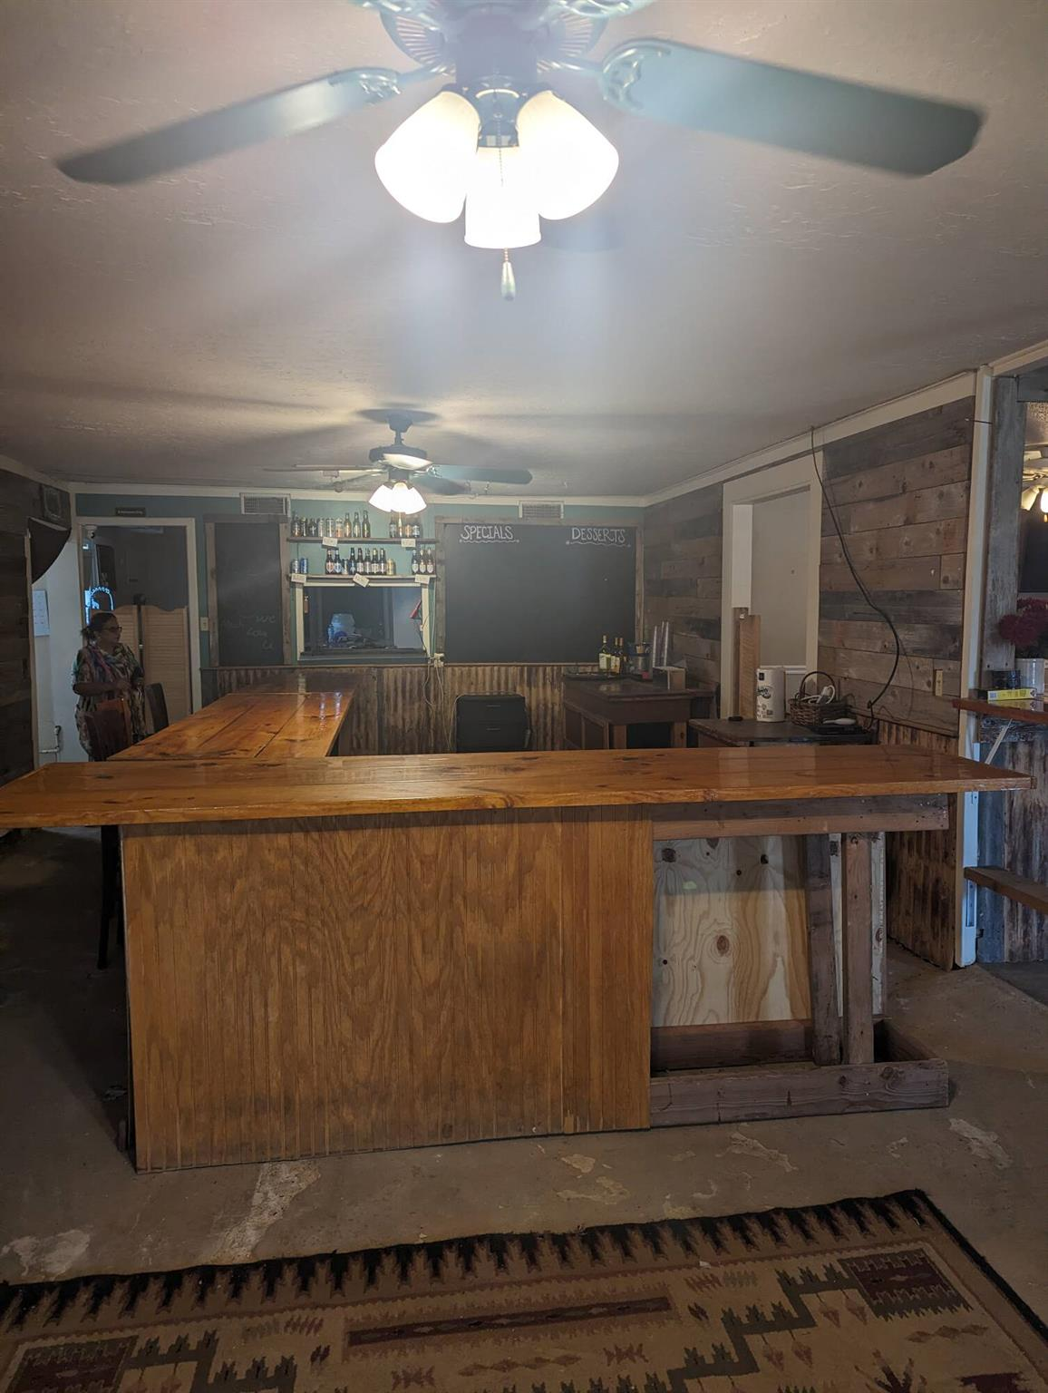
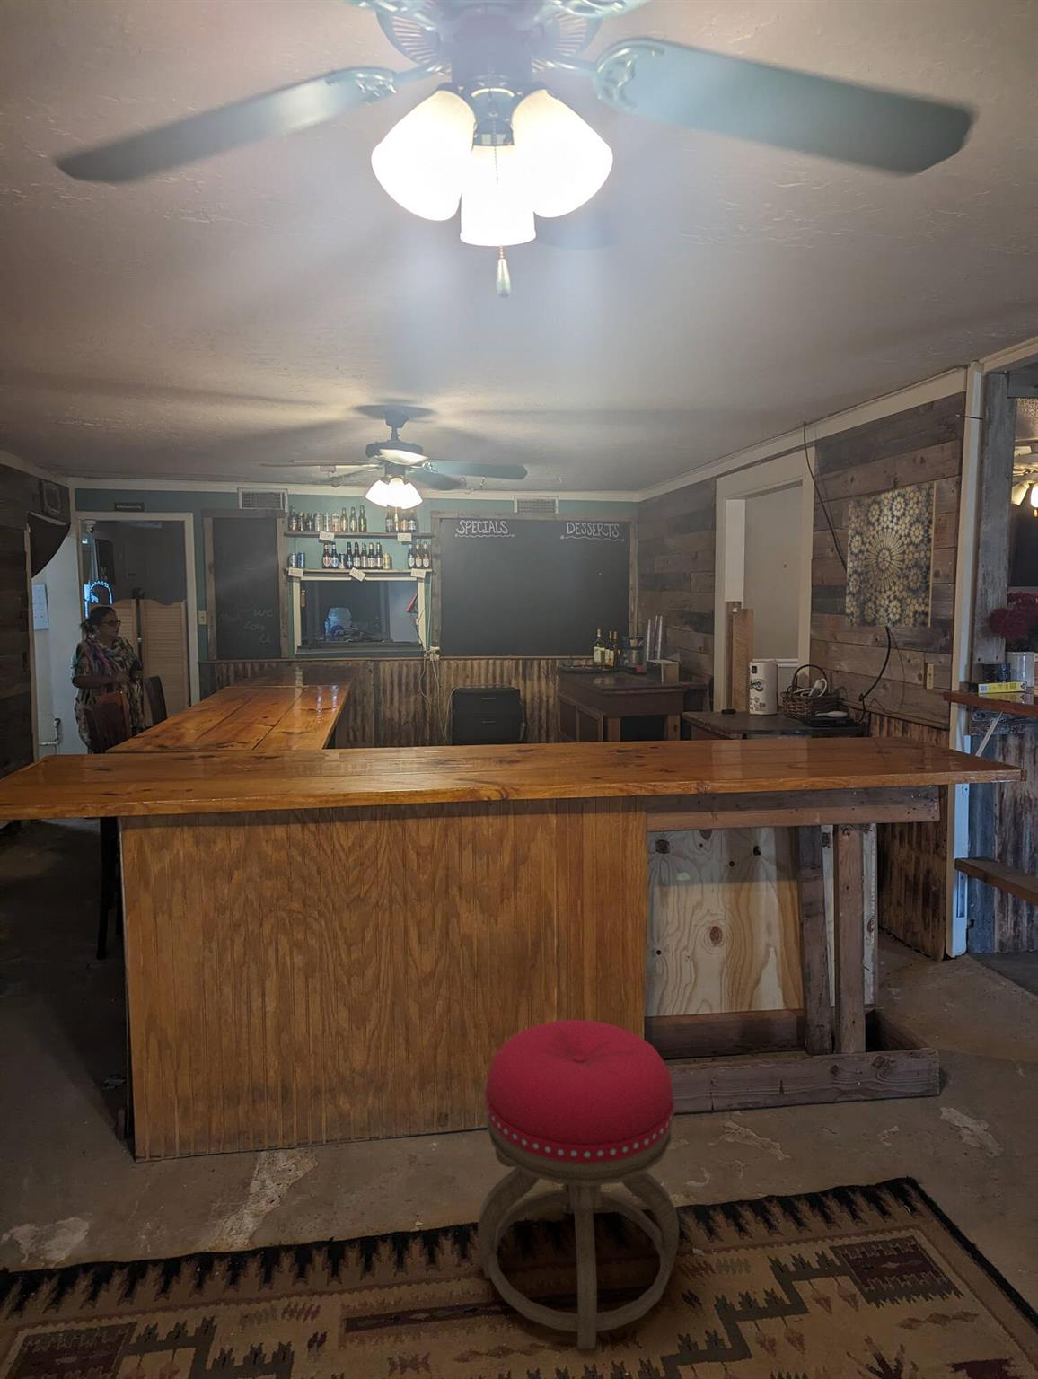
+ stool (578, 1162)
+ wall art (886, 559)
